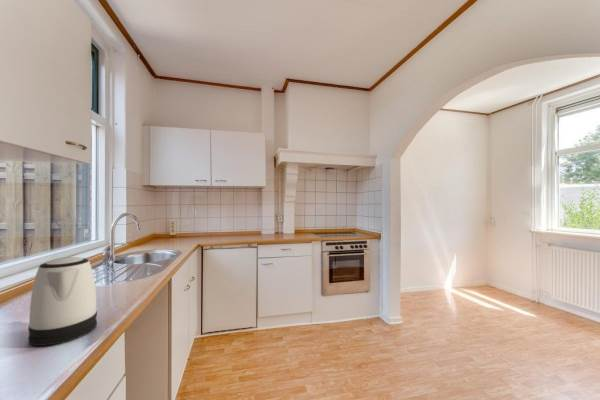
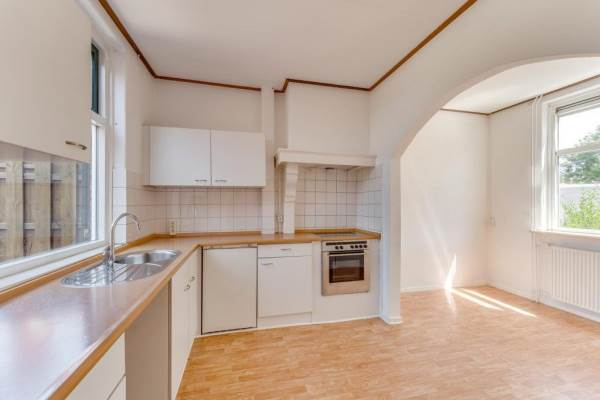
- kettle (65, 293)
